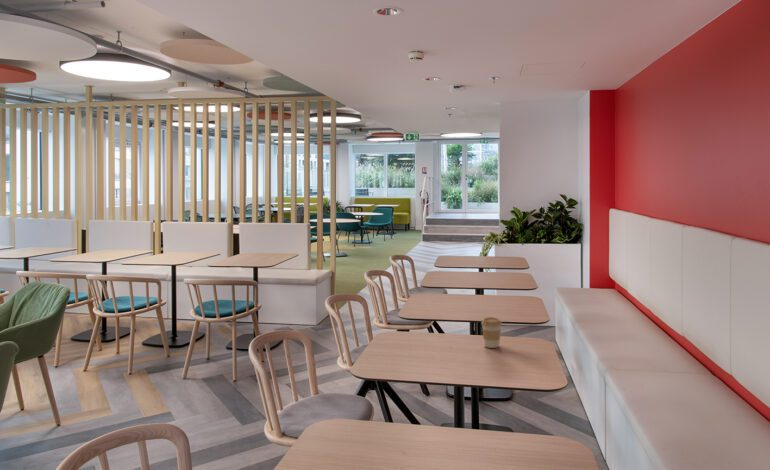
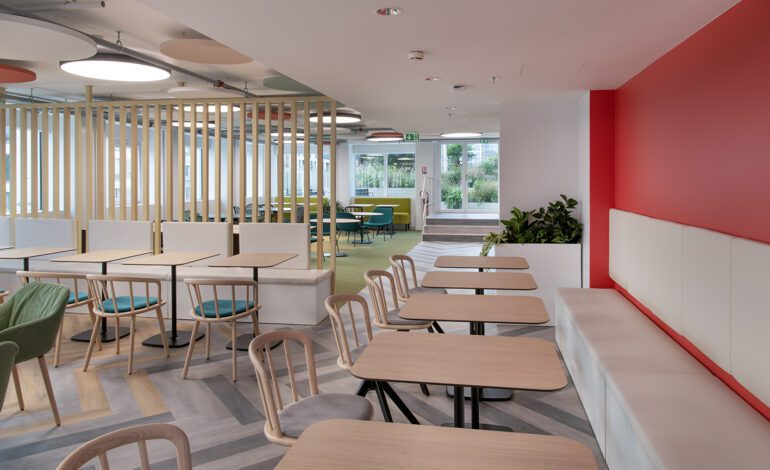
- coffee cup (491, 332)
